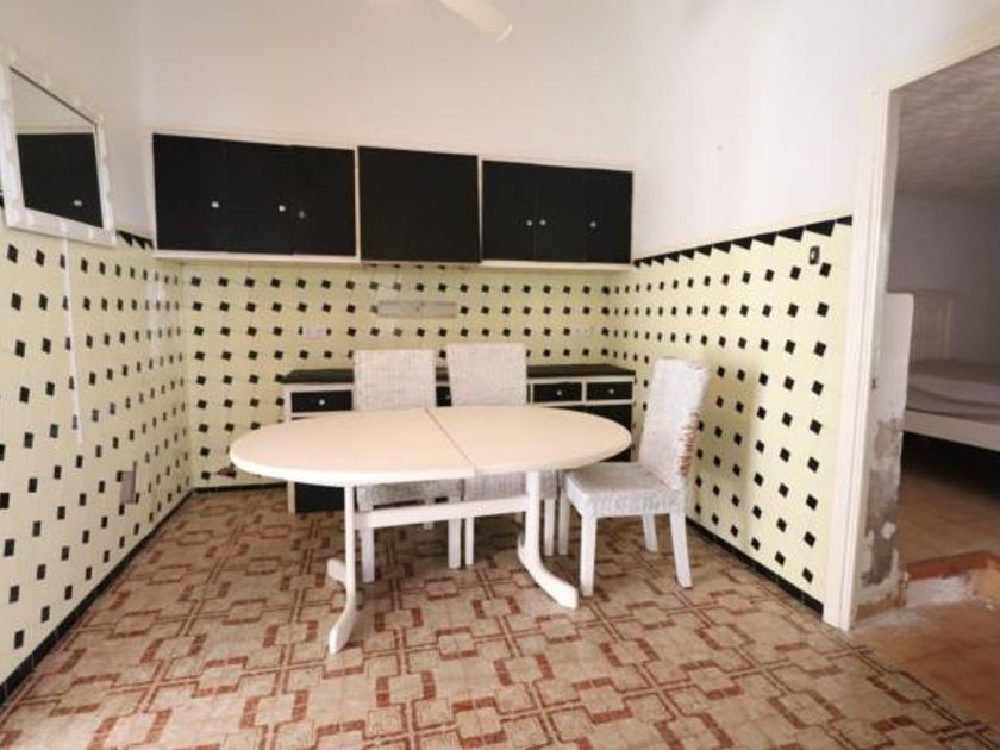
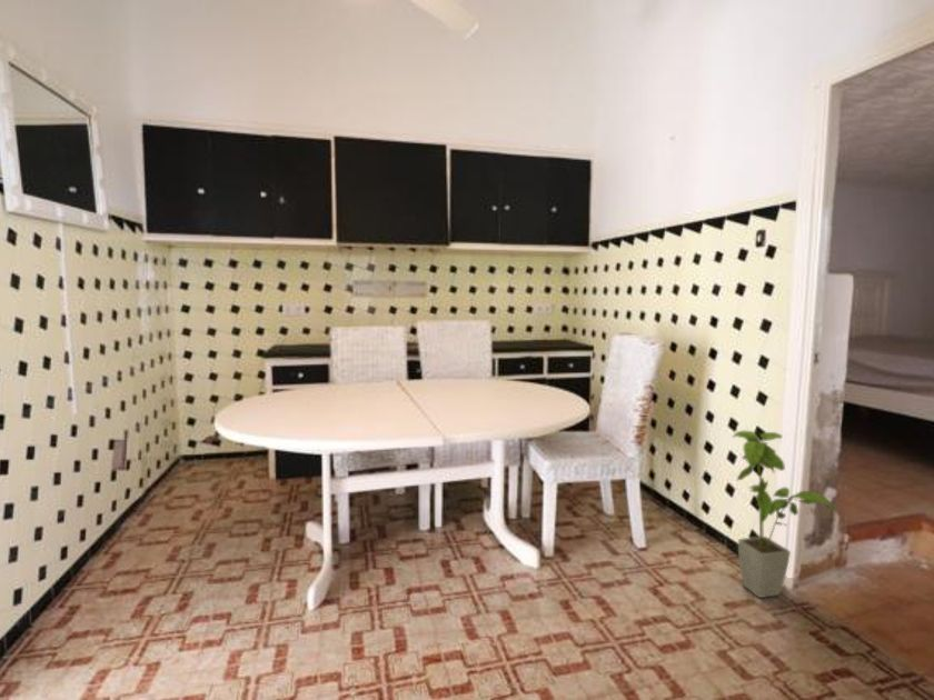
+ house plant (767, 516)
